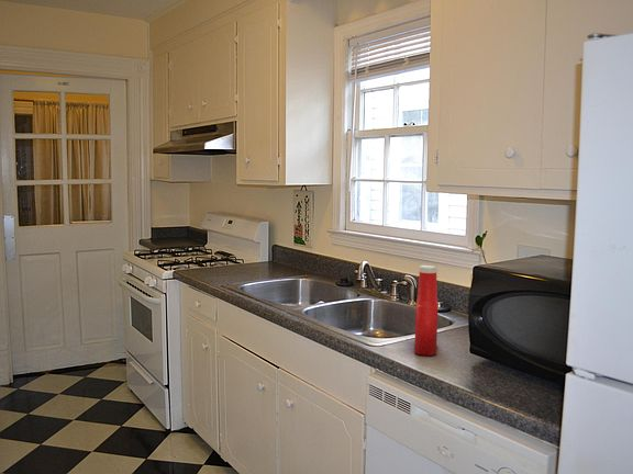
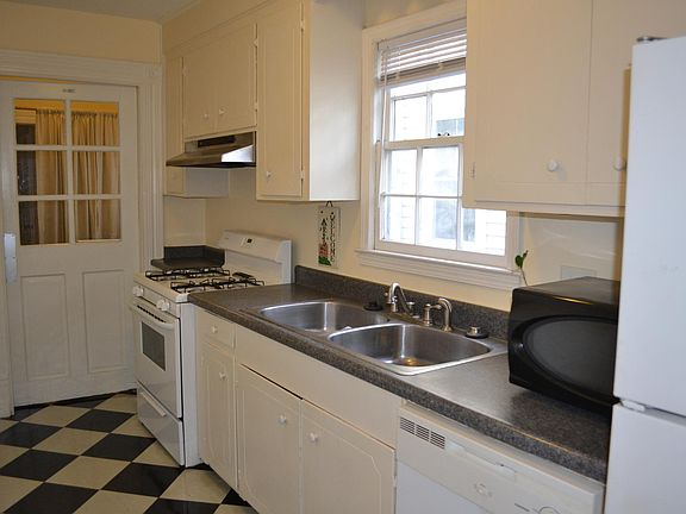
- soap bottle (426, 307)
